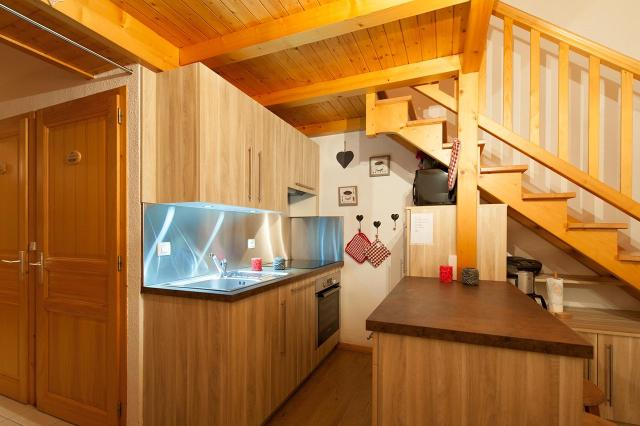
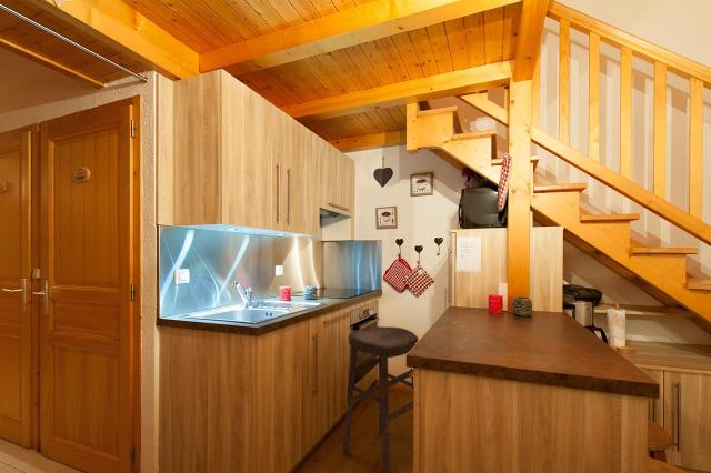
+ stool (383, 394)
